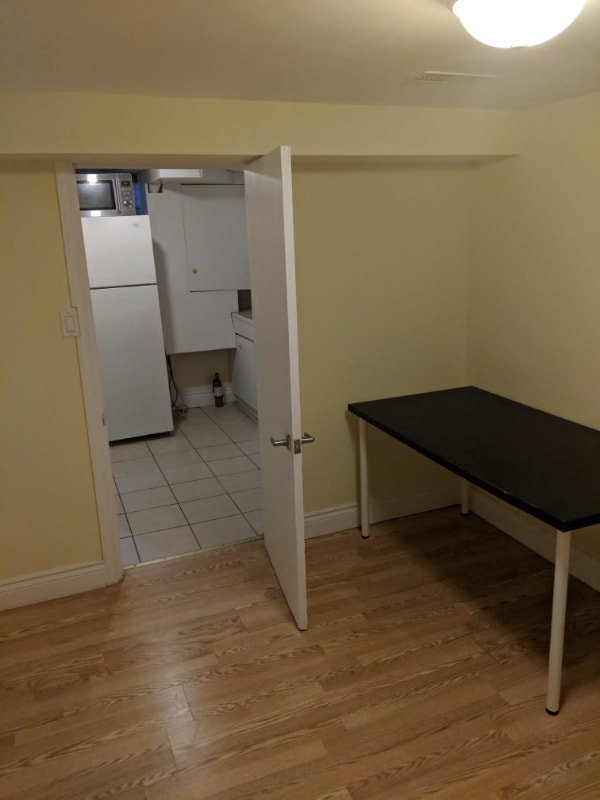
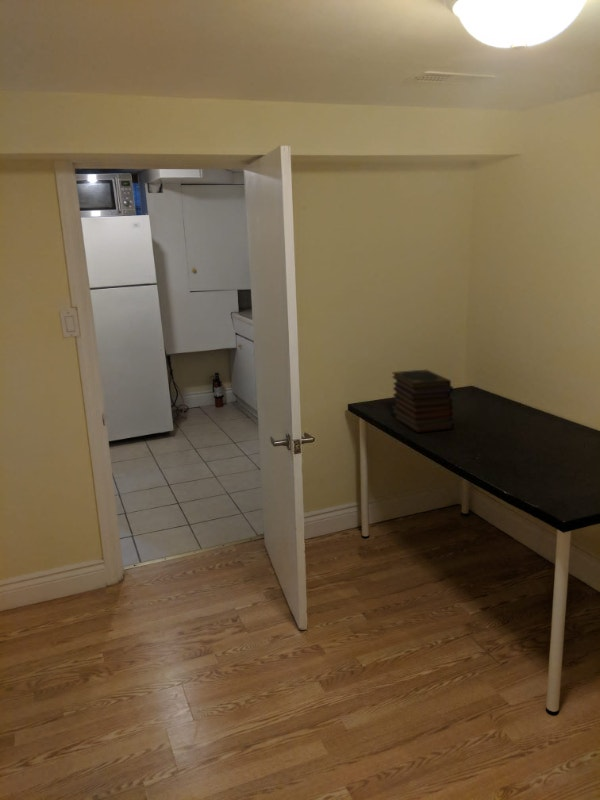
+ book stack (420, 399)
